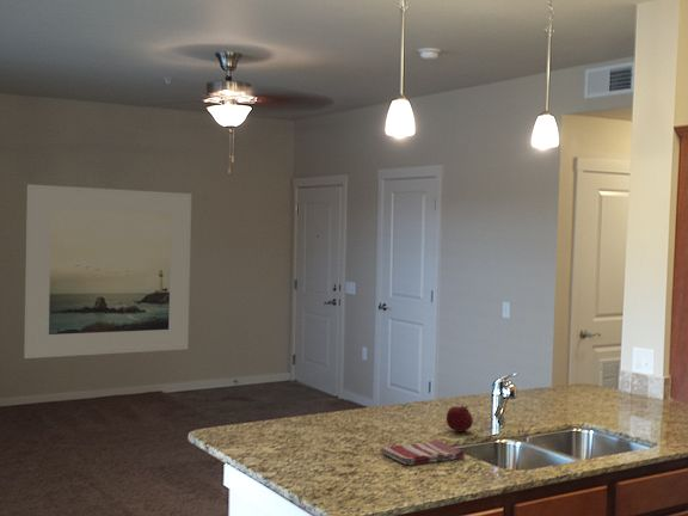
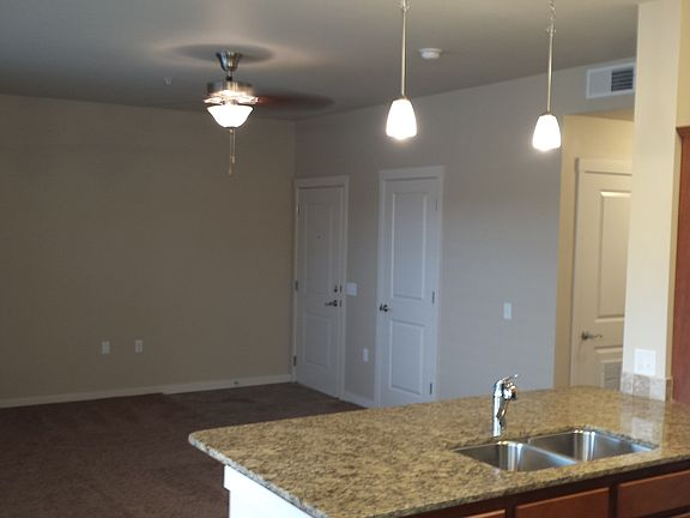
- fruit (459, 418)
- dish towel (422, 450)
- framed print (112, 271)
